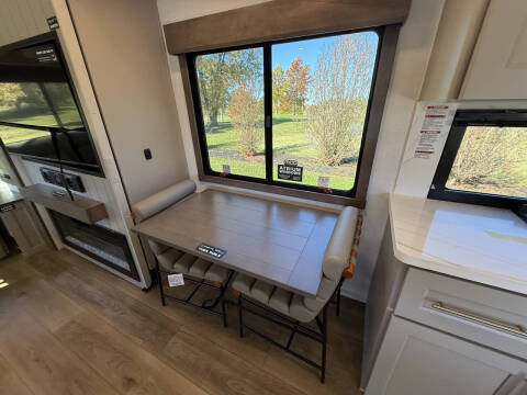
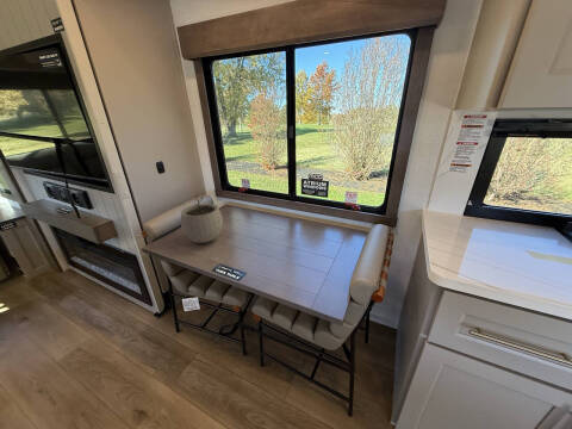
+ plant pot (201, 218)
